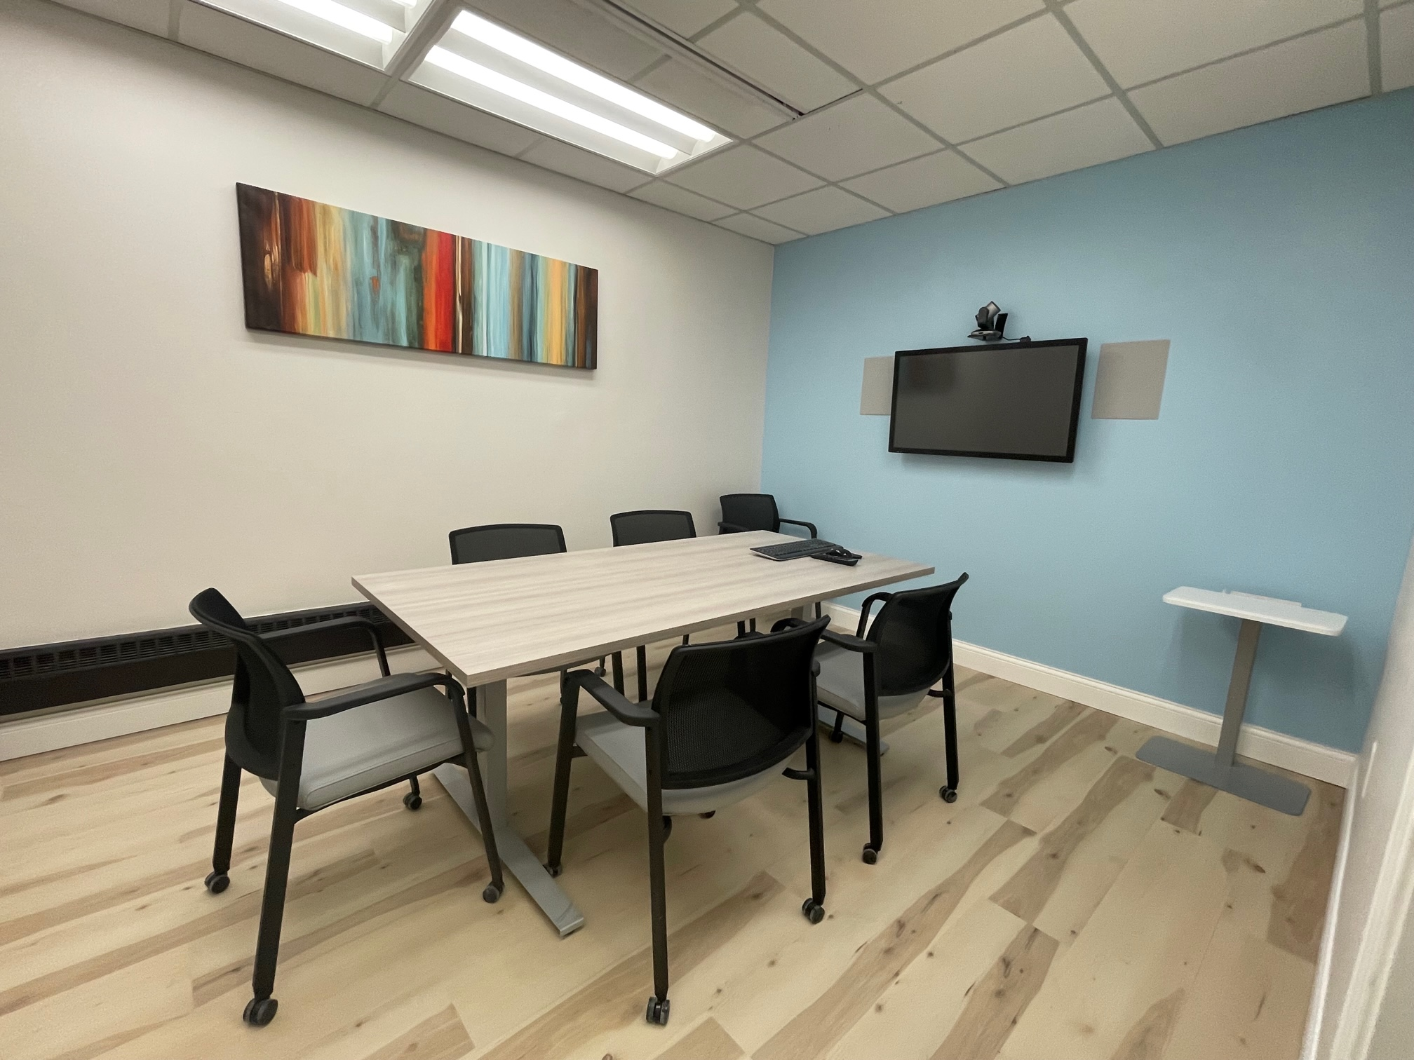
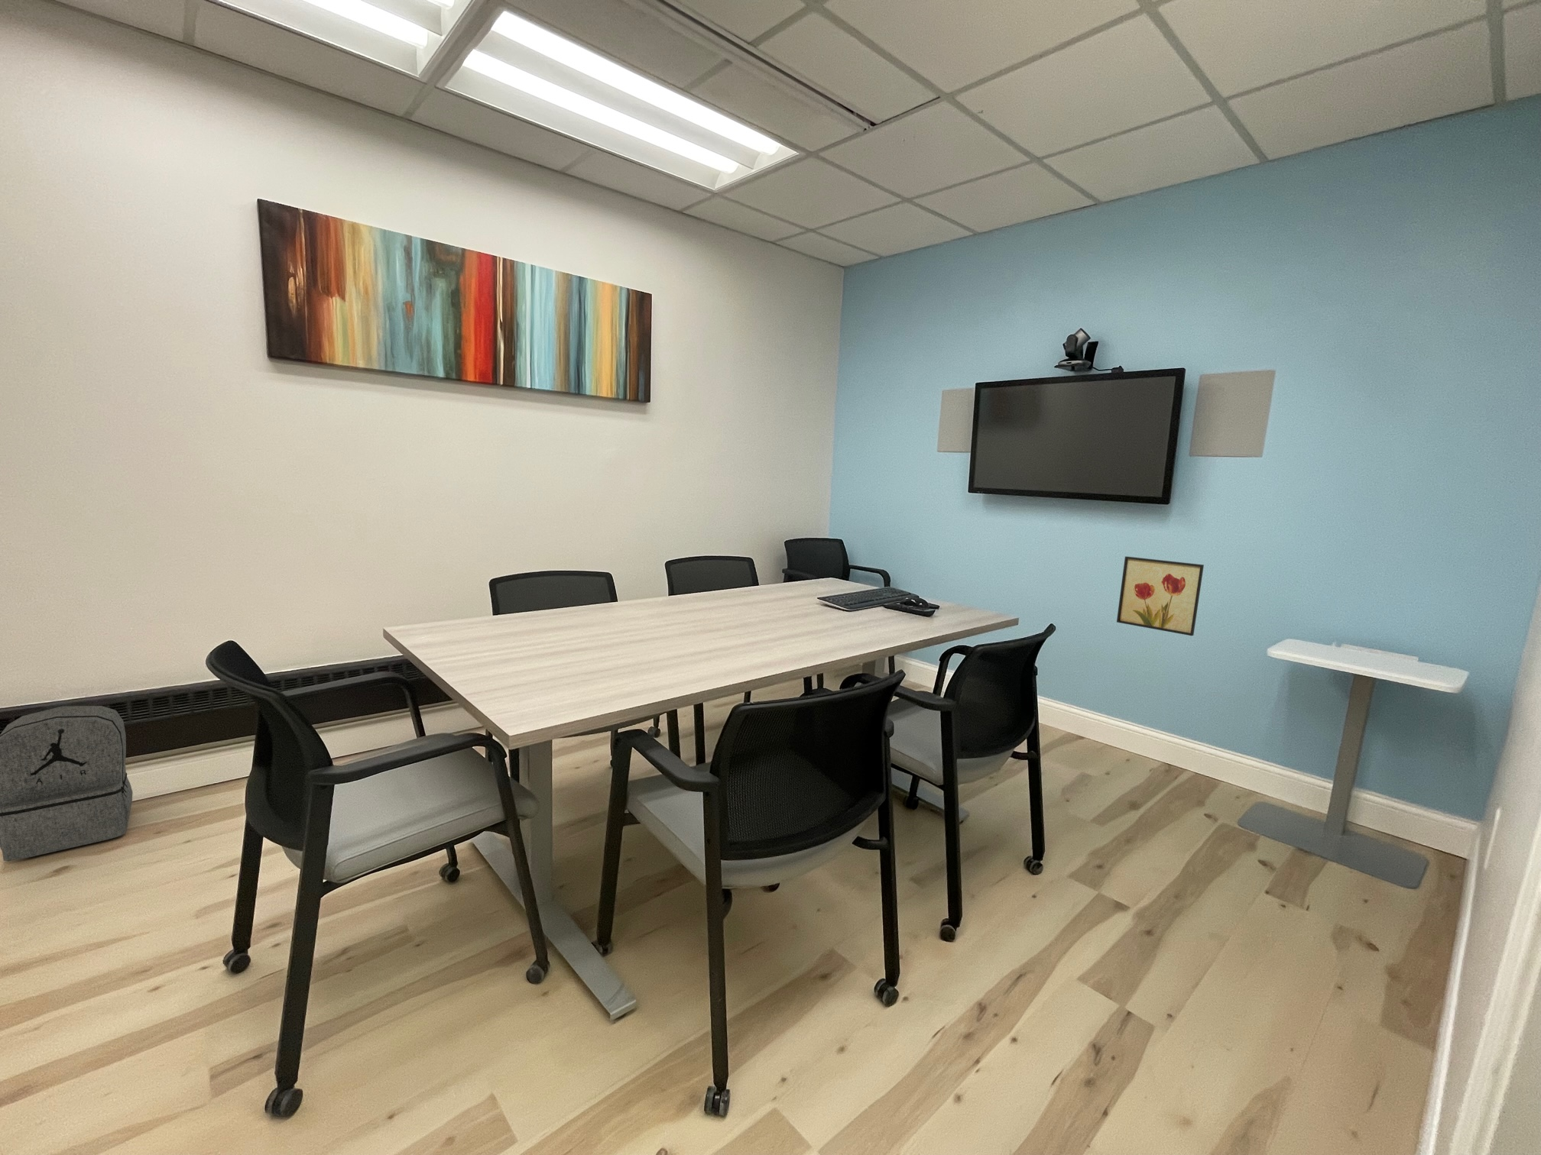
+ backpack (66, 772)
+ wall art (1158, 594)
